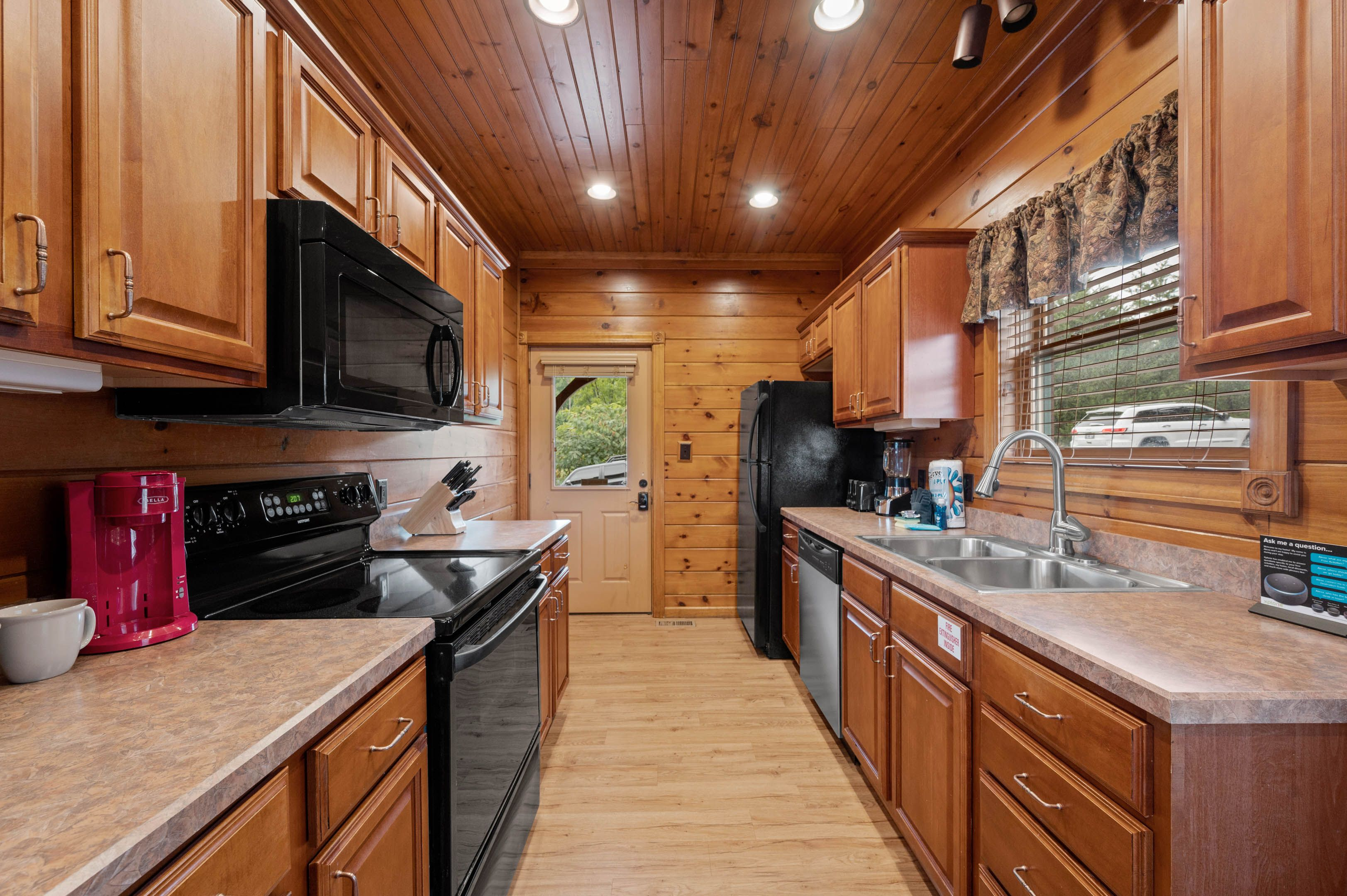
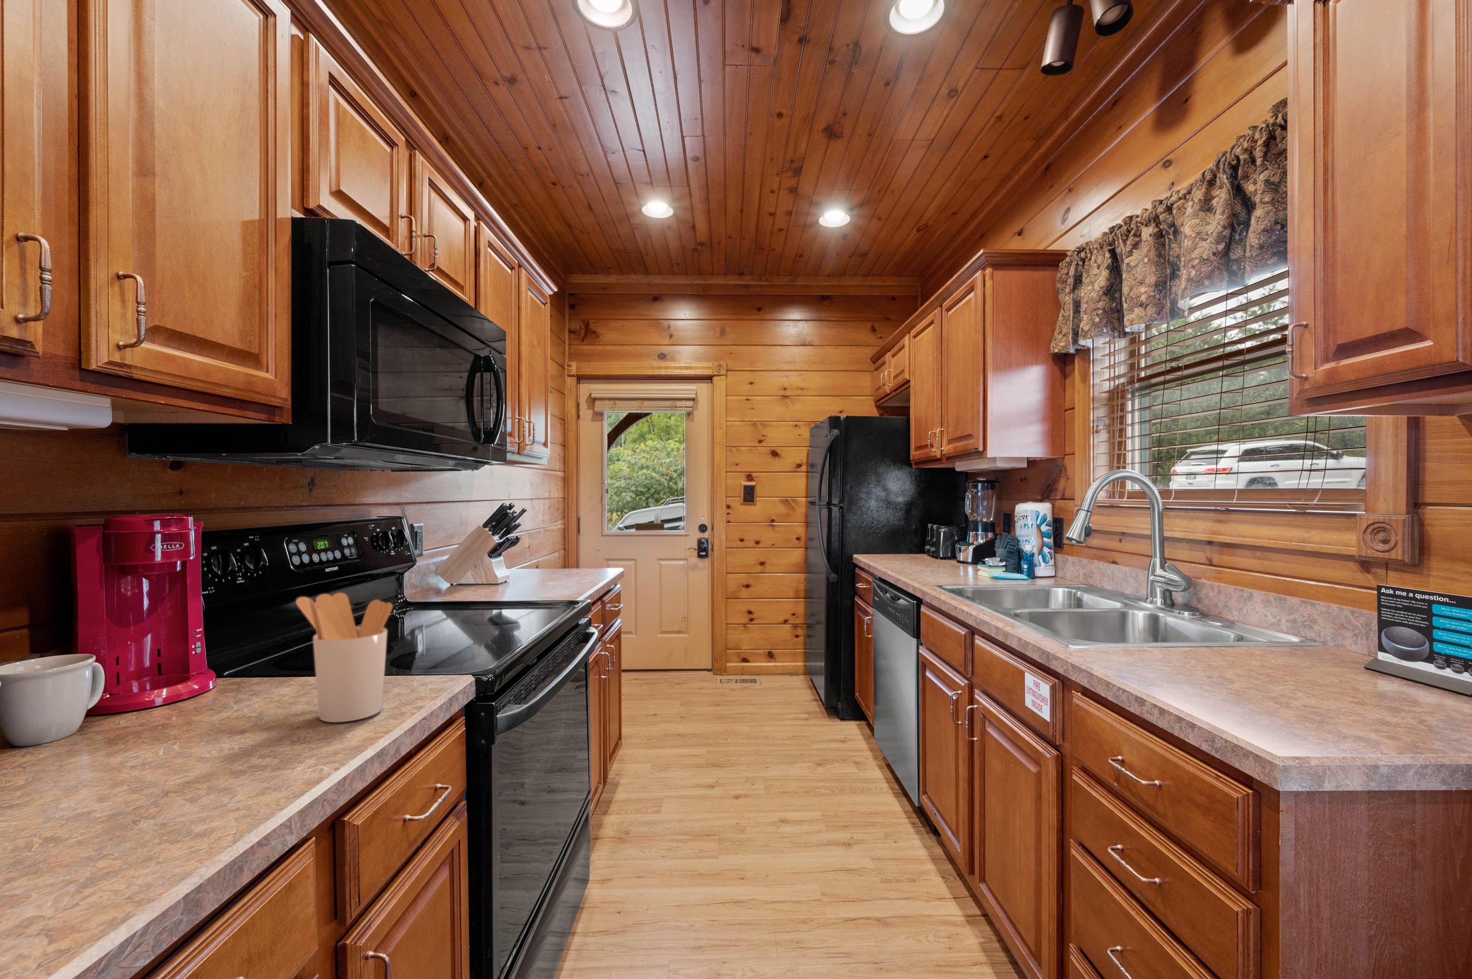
+ utensil holder (341, 651)
